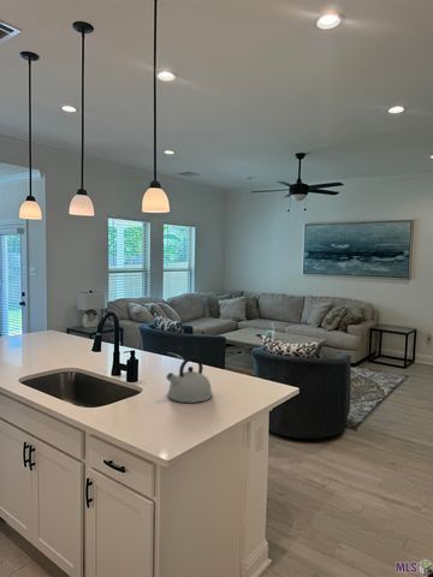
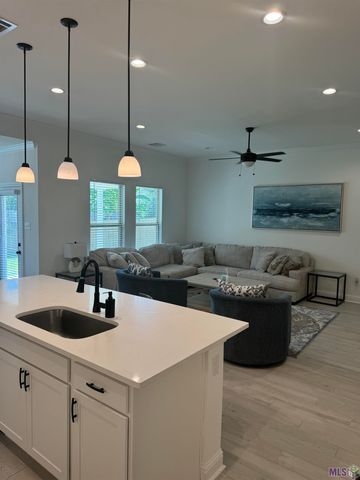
- kettle (188, 376)
